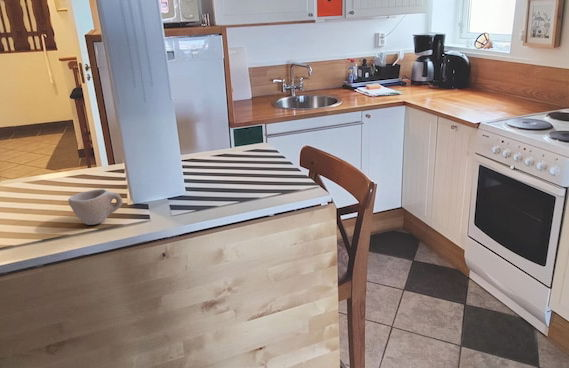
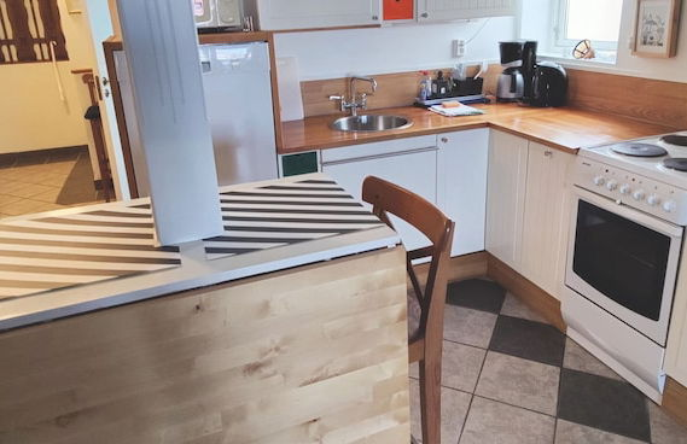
- cup (97, 207)
